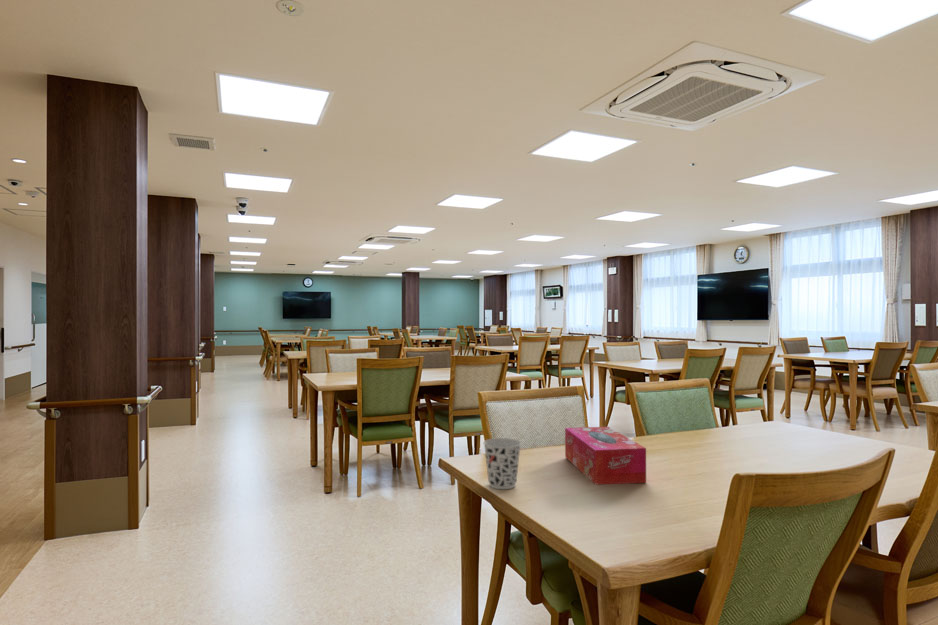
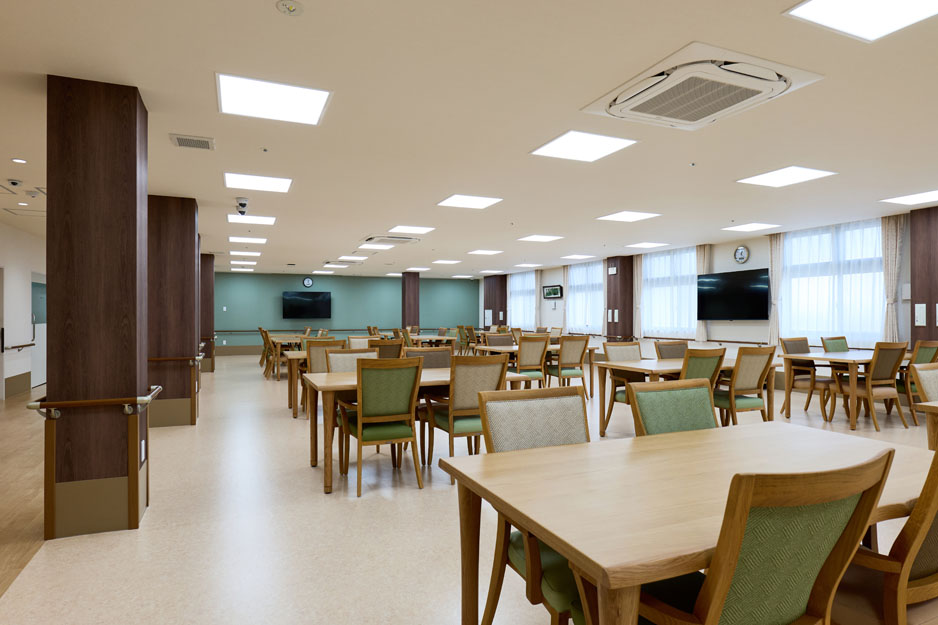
- cup (502, 463)
- tissue box (602, 453)
